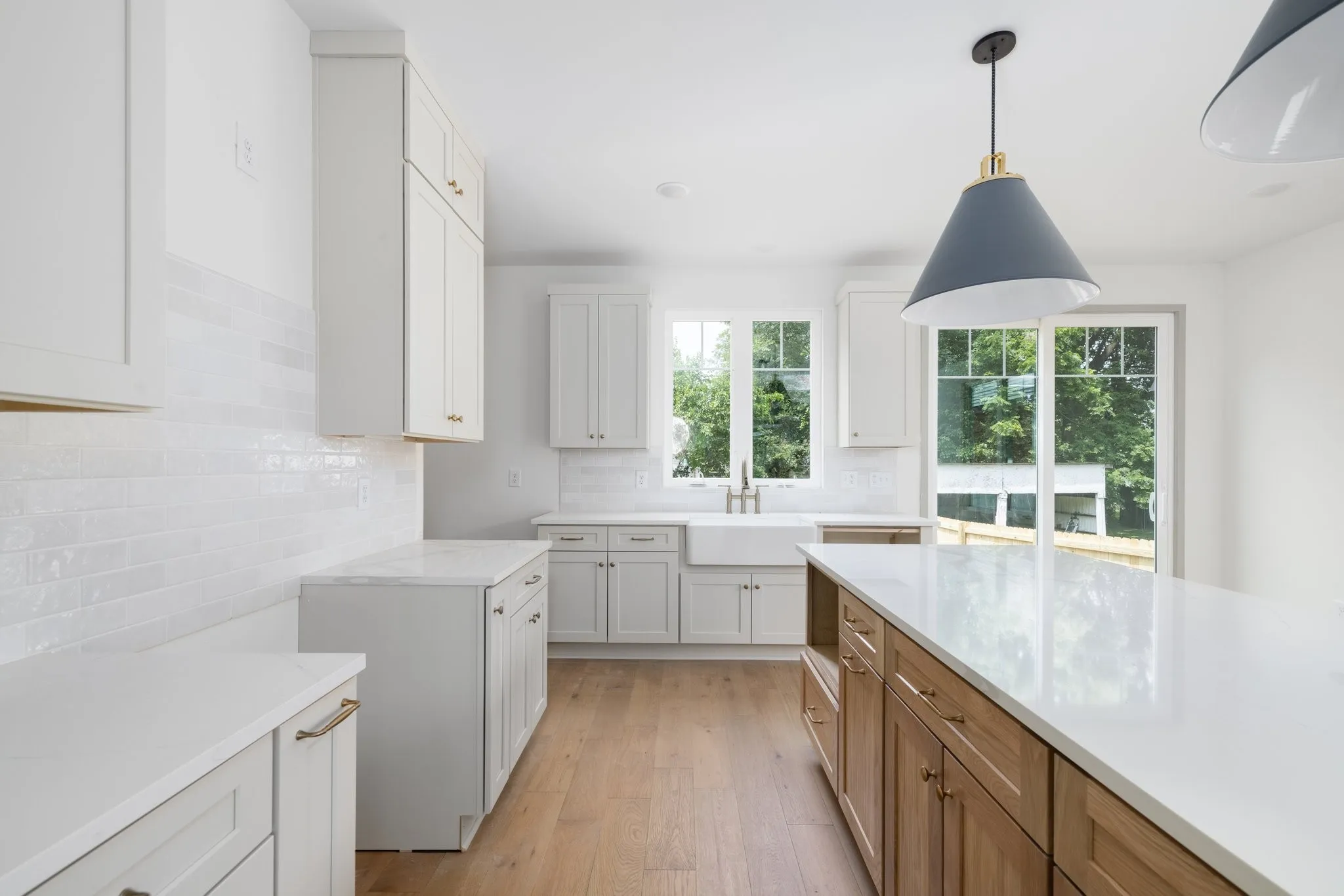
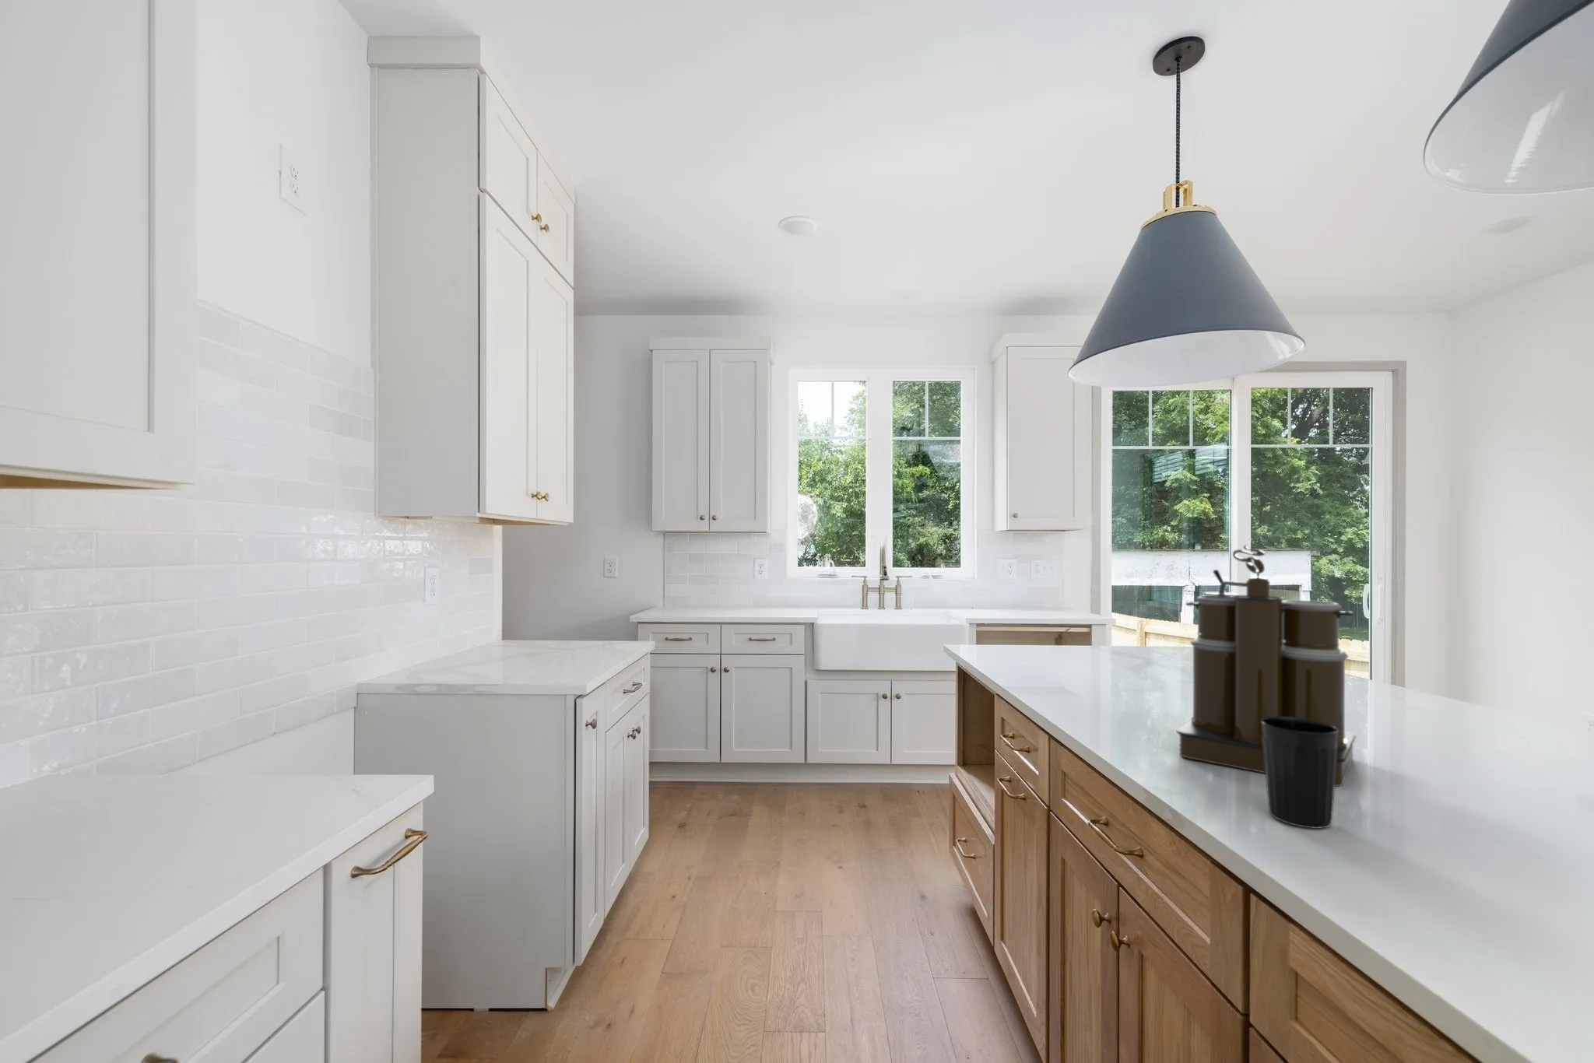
+ cup (1299, 771)
+ coffee maker (1264, 650)
